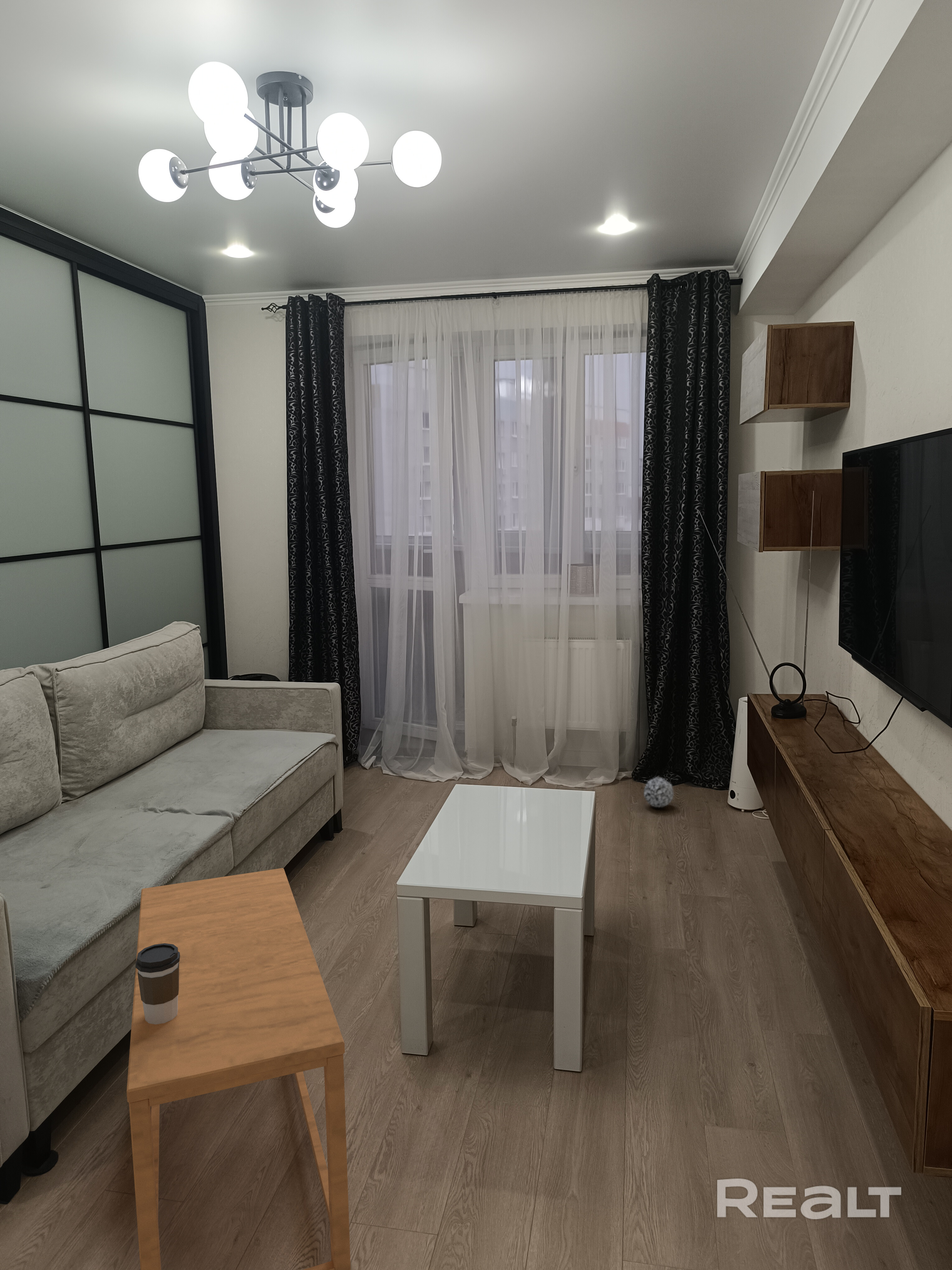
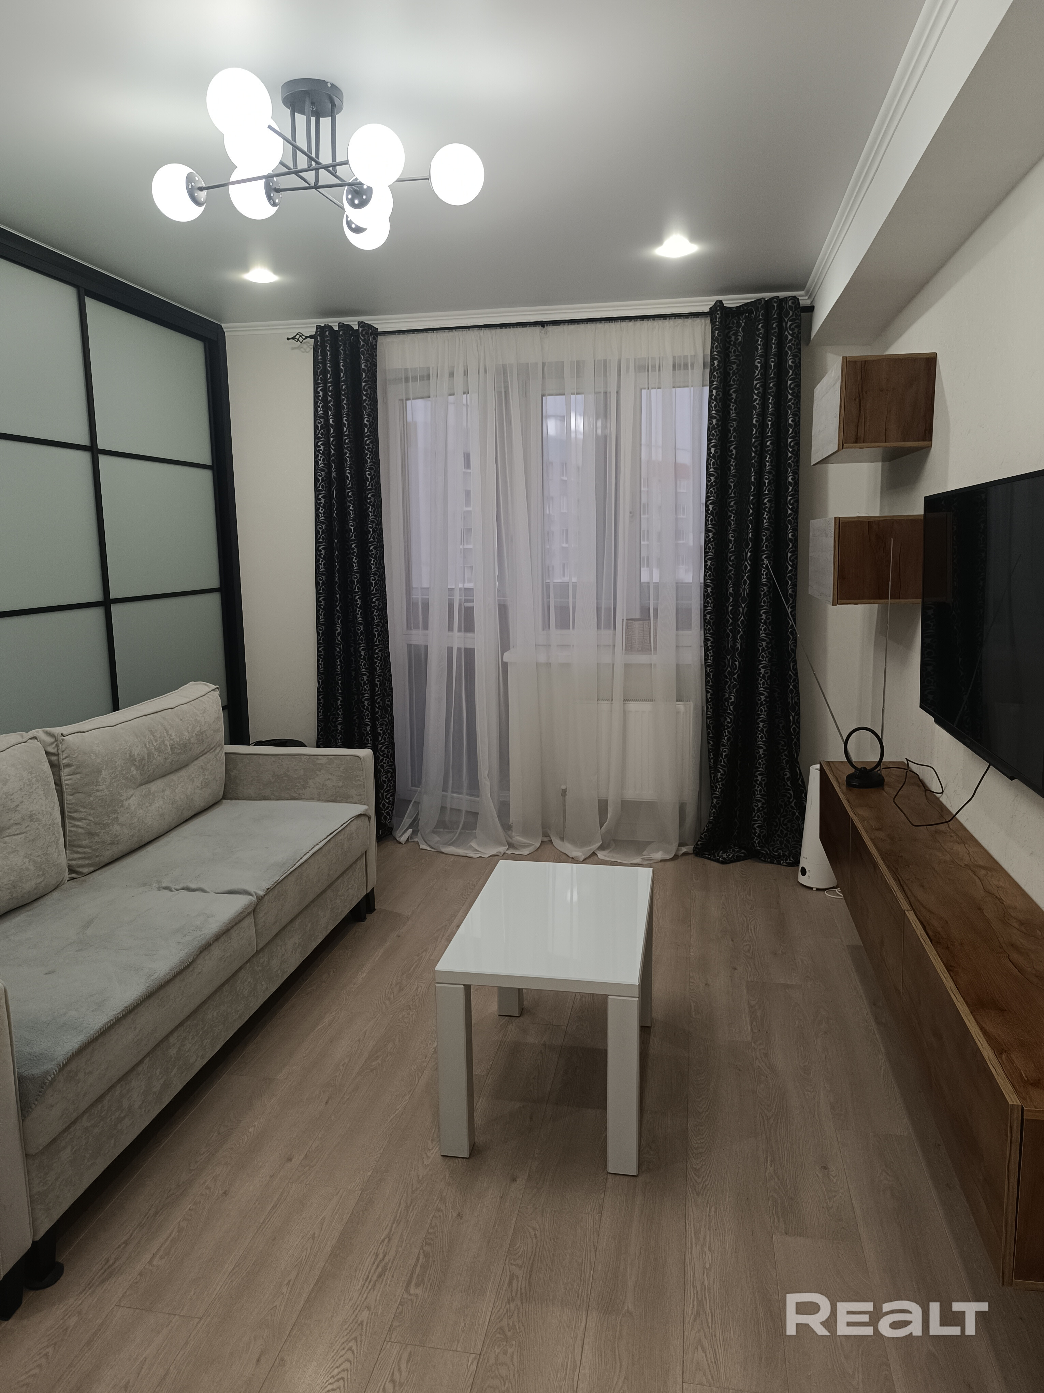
- decorative ball (659, 792)
- side table (230, 1057)
- coffee cup (159, 983)
